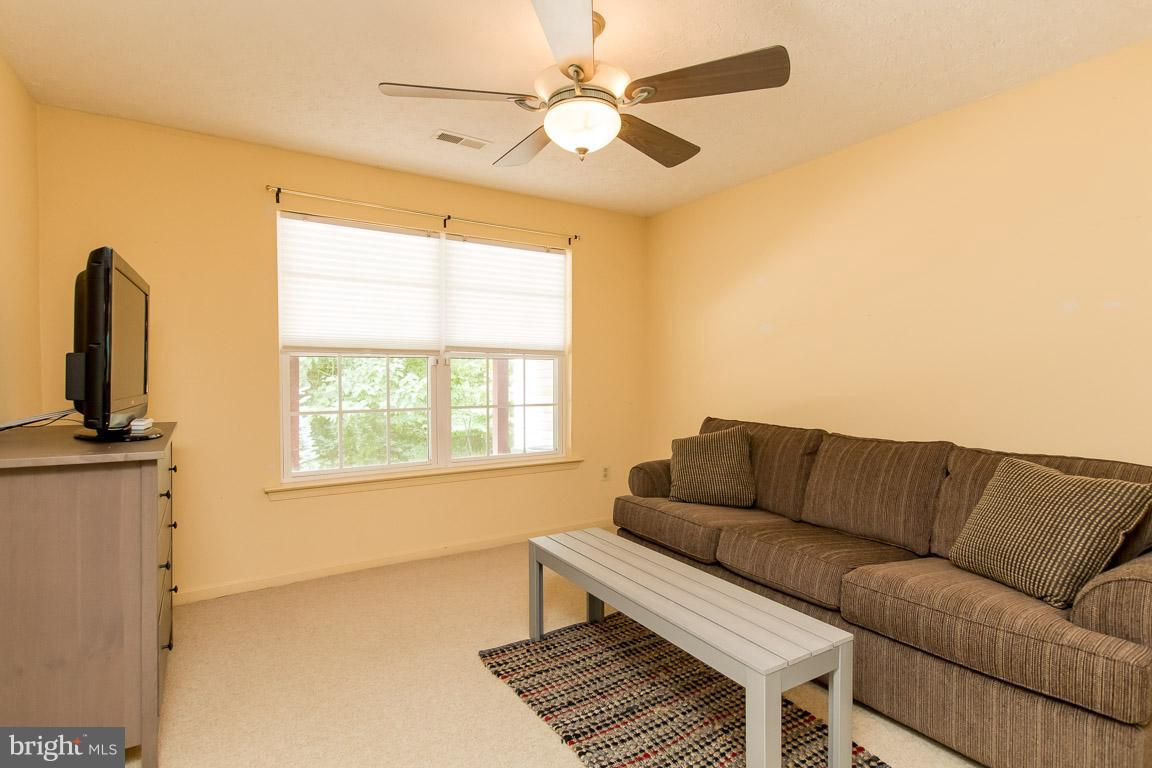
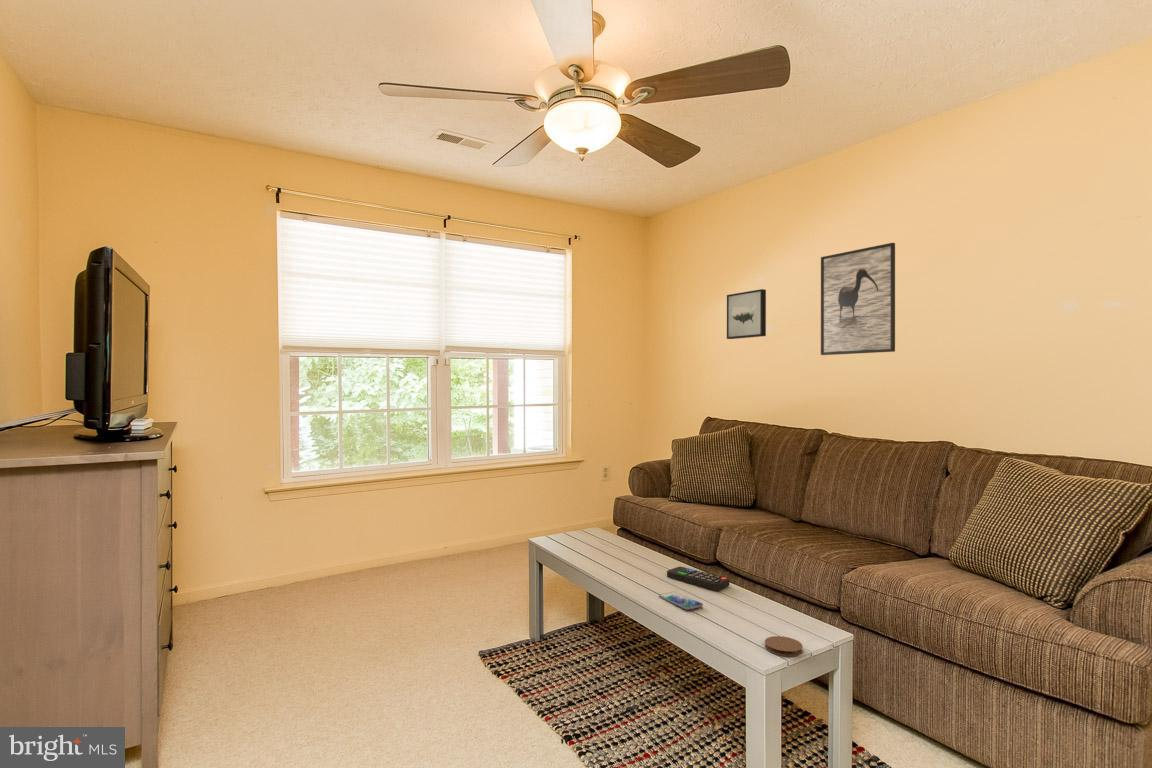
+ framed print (856, 301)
+ coaster (783, 646)
+ wall art (745, 314)
+ smartphone (680, 600)
+ remote control (697, 577)
